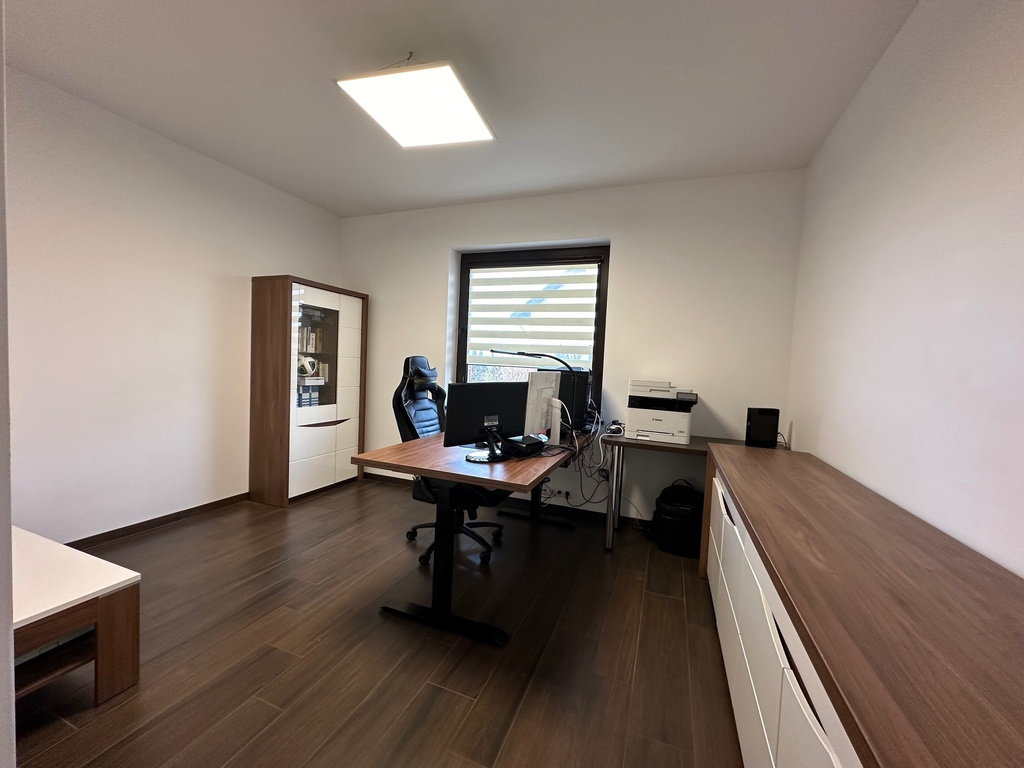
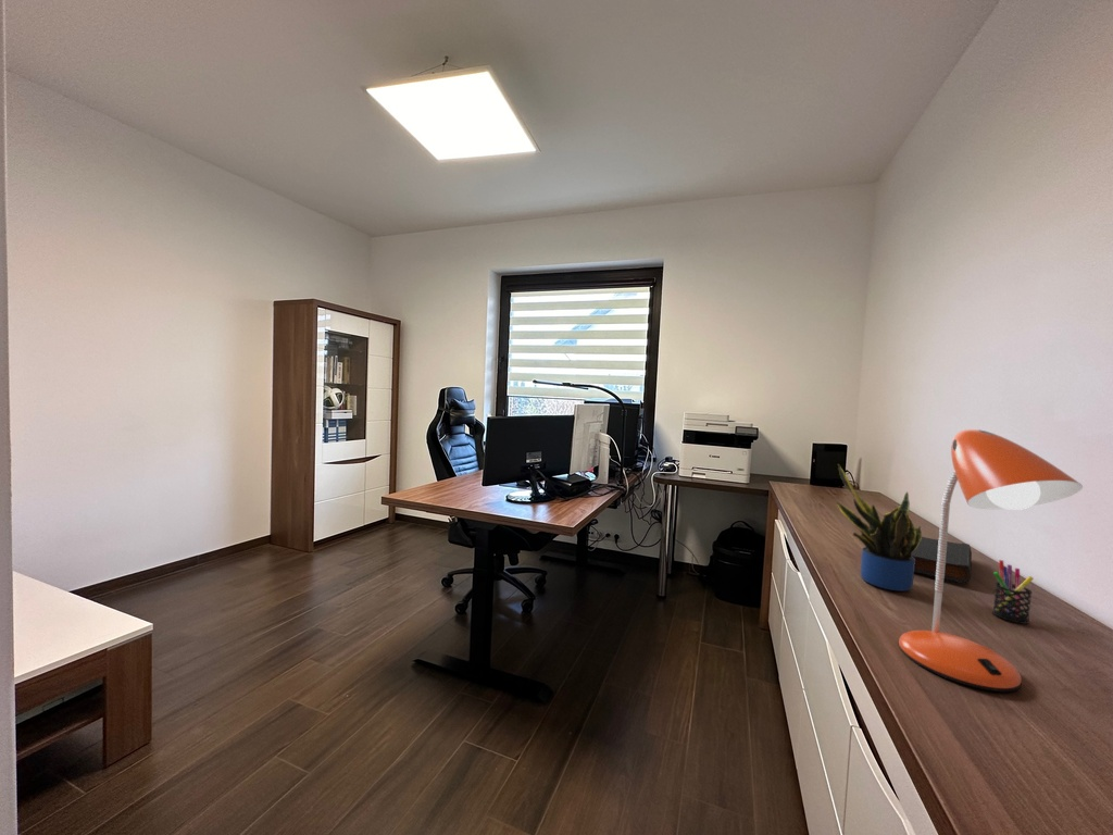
+ desk lamp (946, 550)
+ pen holder (1008, 590)
+ potted plant (873, 525)
+ book (926, 553)
